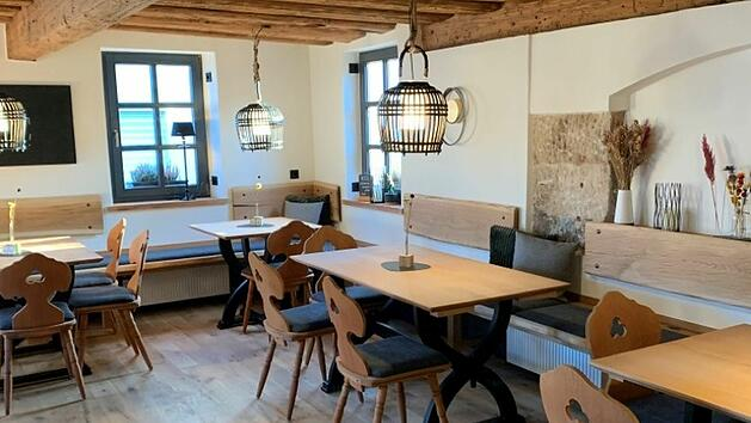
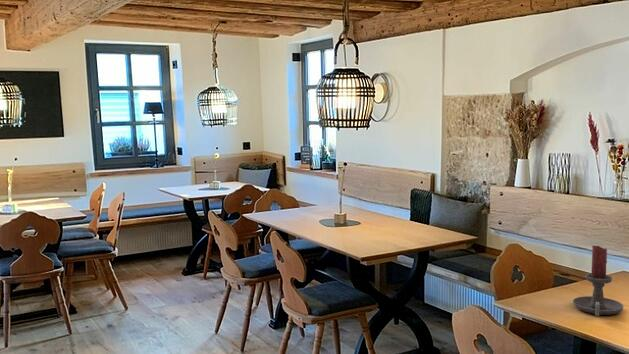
+ candle holder (598, 279)
